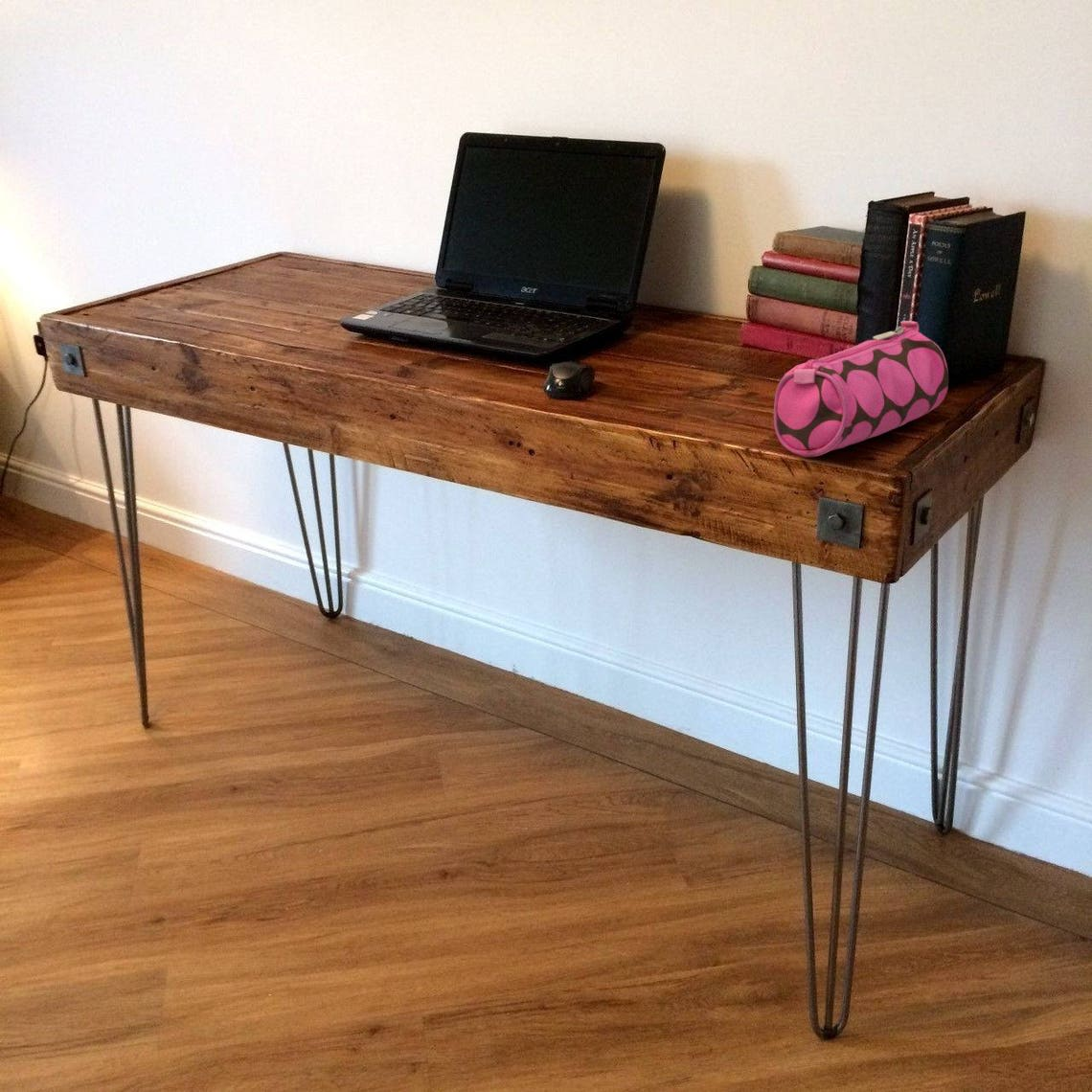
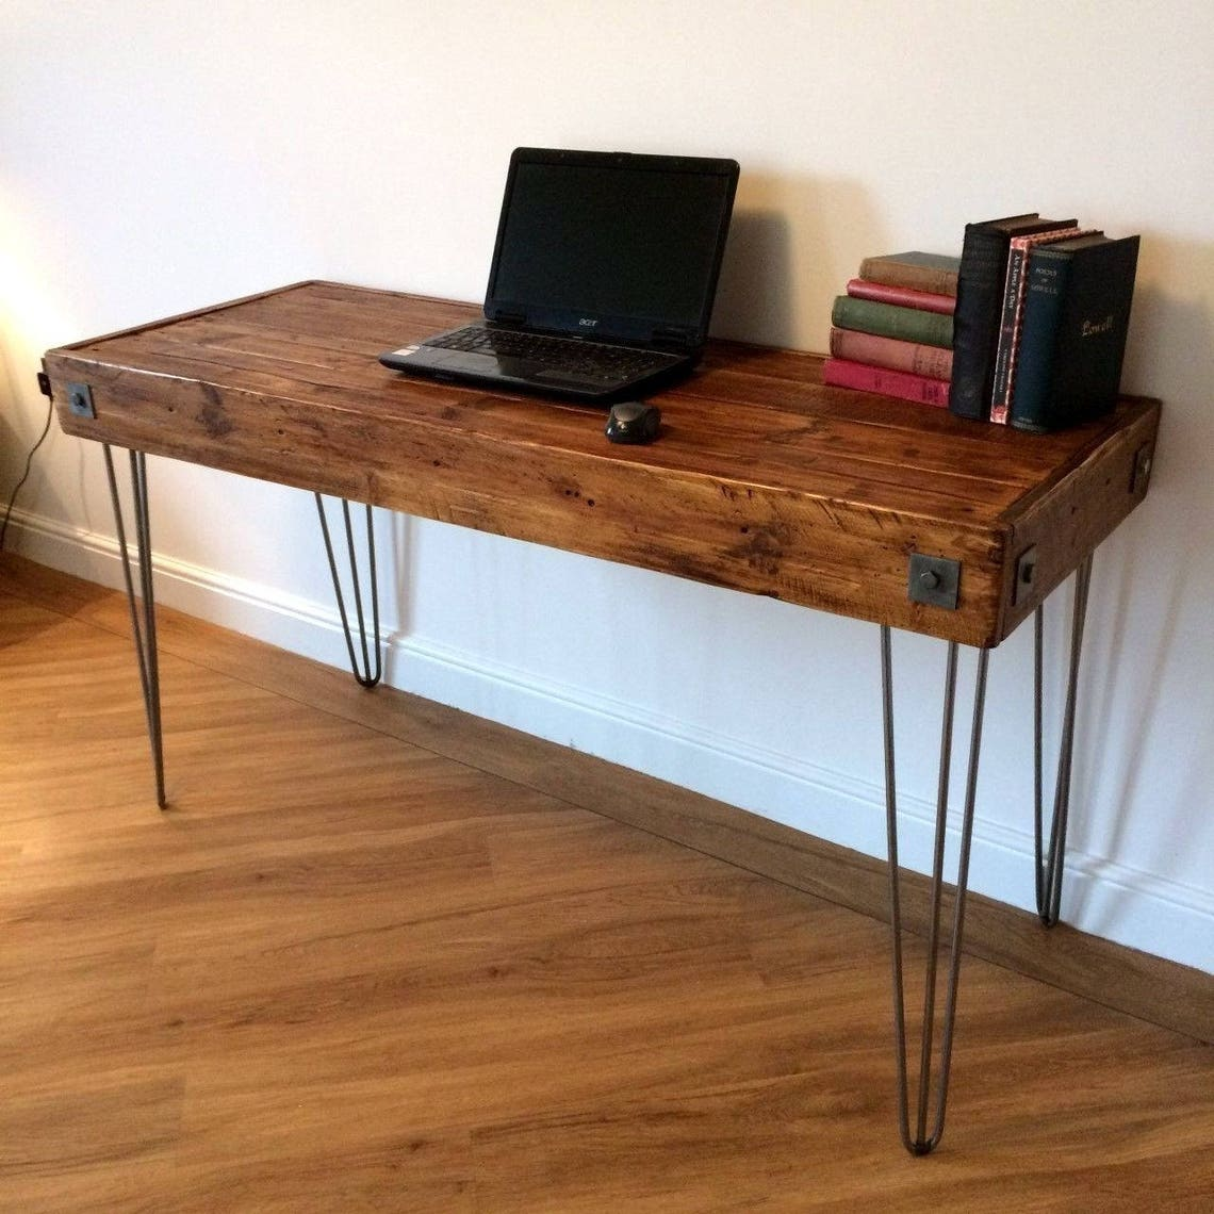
- pencil case (860, 387)
